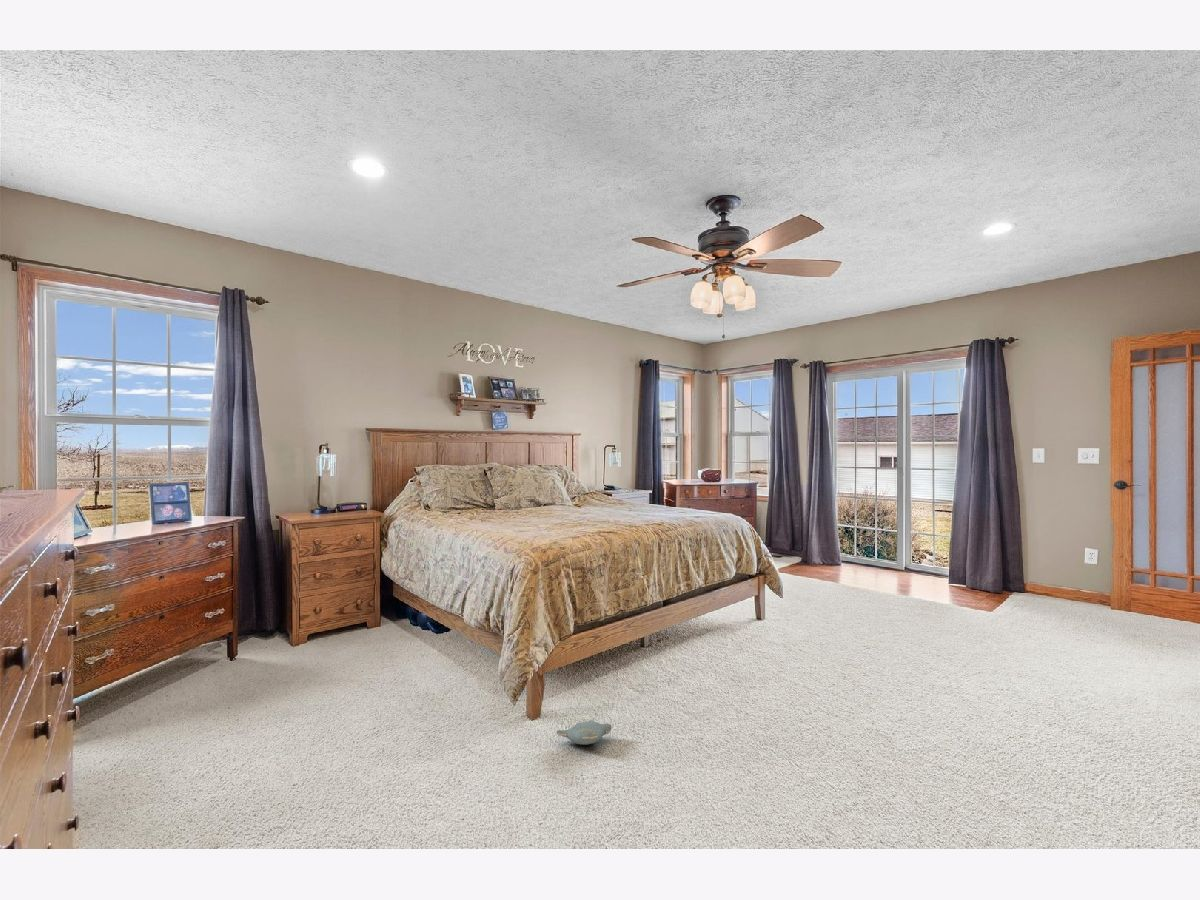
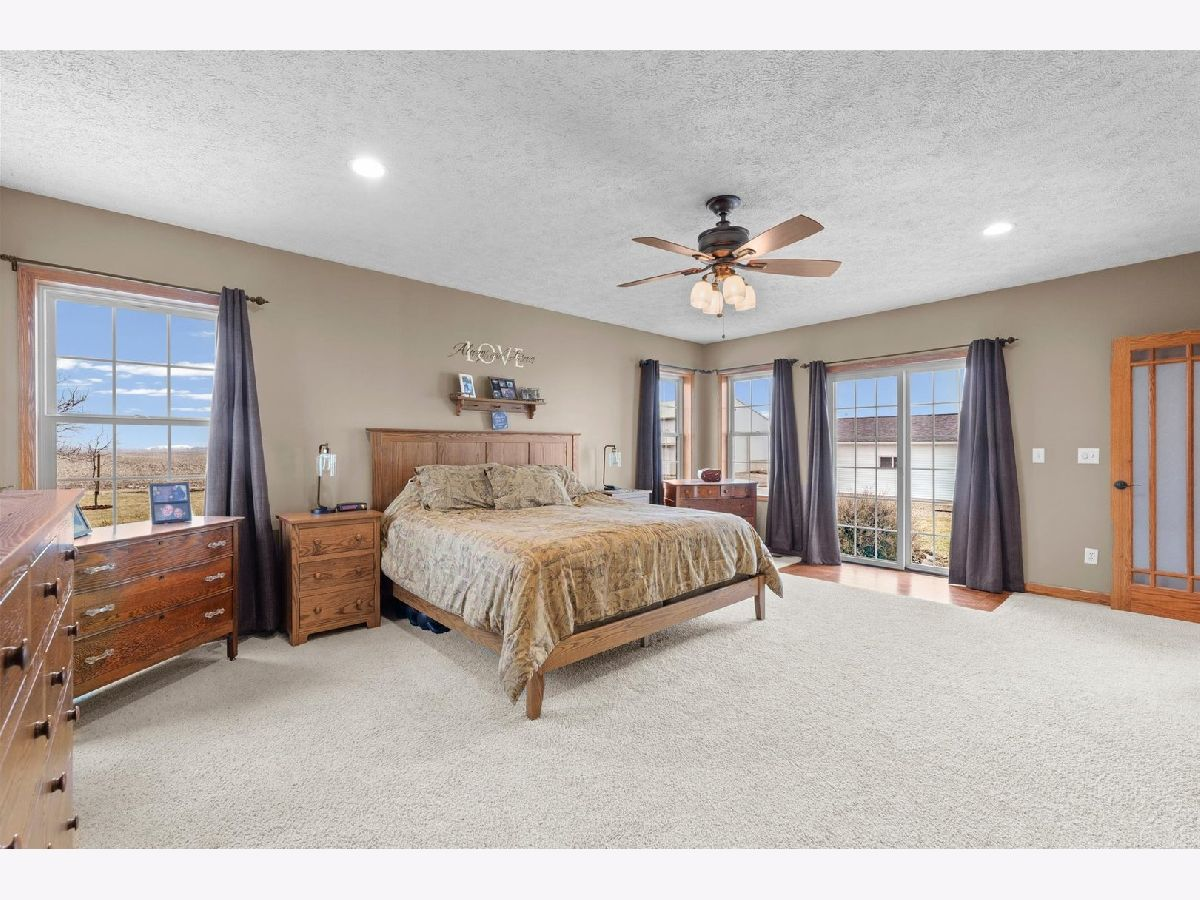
- plush toy (585, 734)
